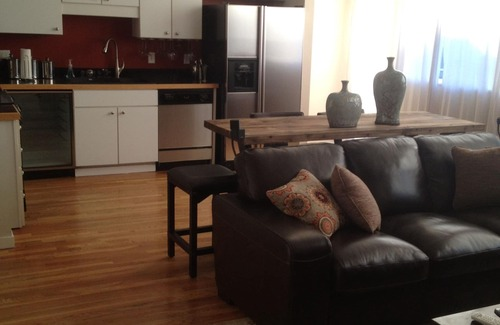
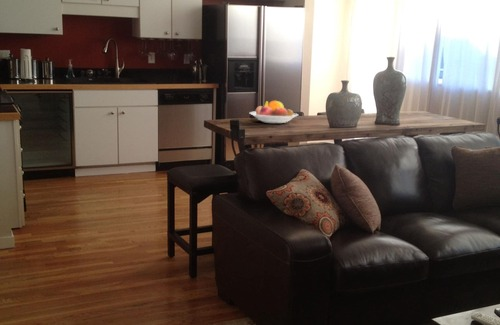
+ fruit bowl (273, 111)
